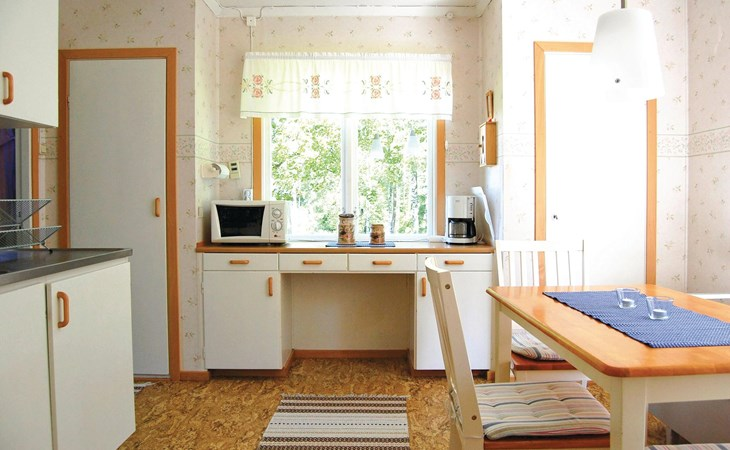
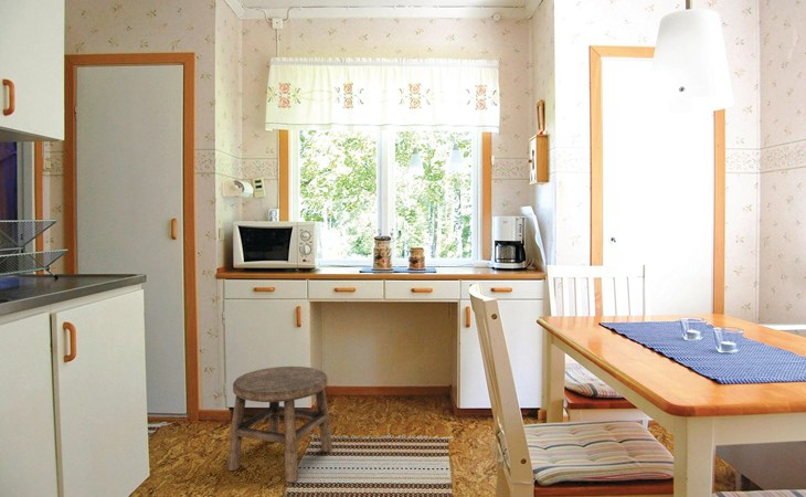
+ stool (284, 417)
